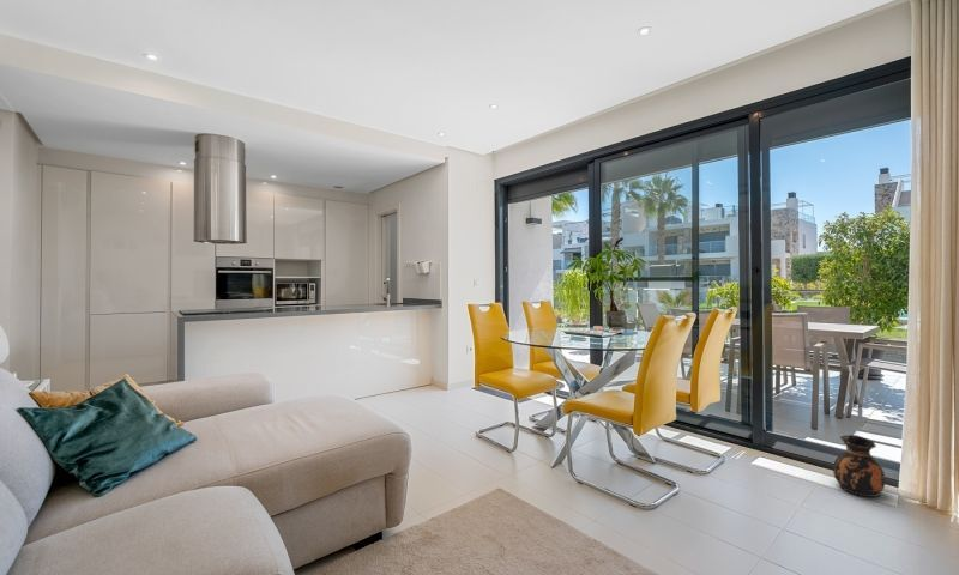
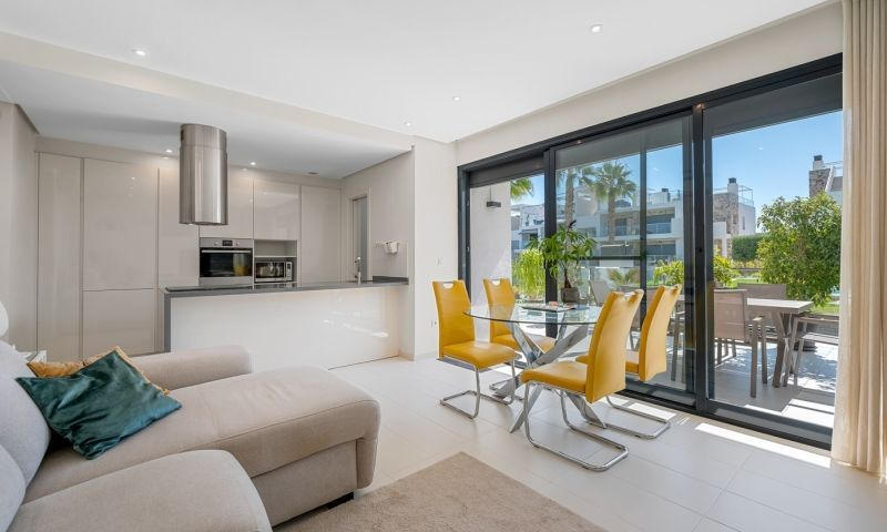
- ceramic jug (858, 464)
